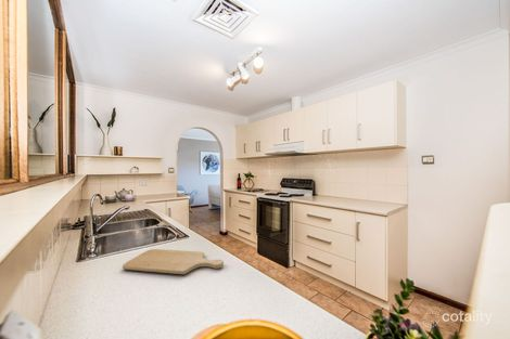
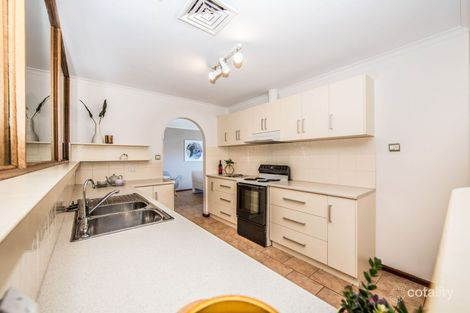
- chopping board (178, 260)
